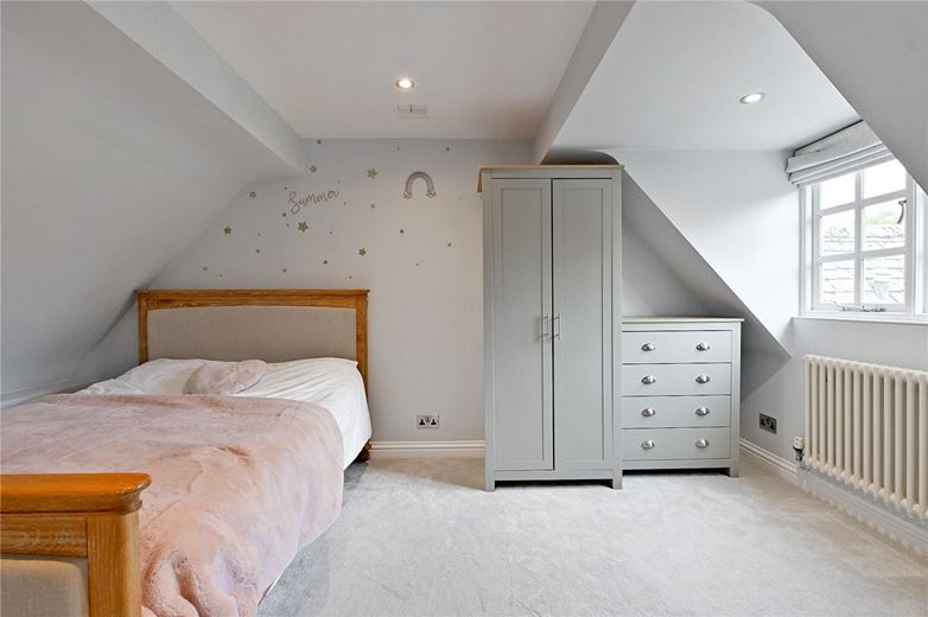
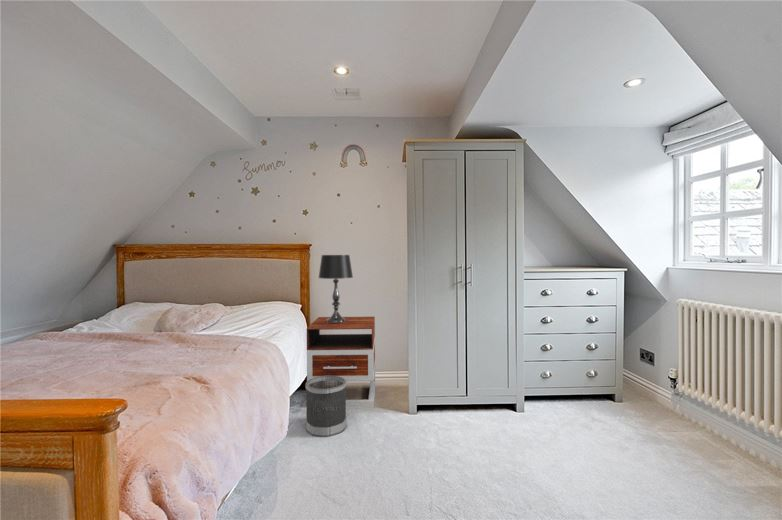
+ table lamp (335, 288)
+ nightstand (343, 358)
+ wastebasket (326, 404)
